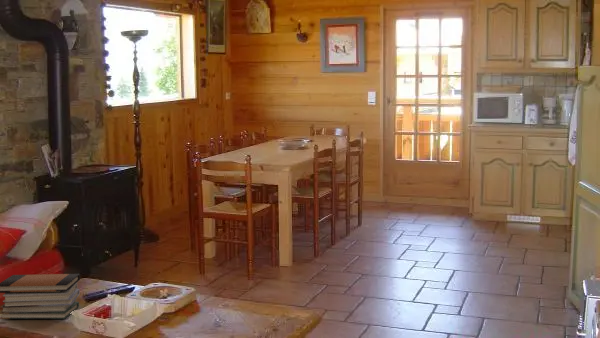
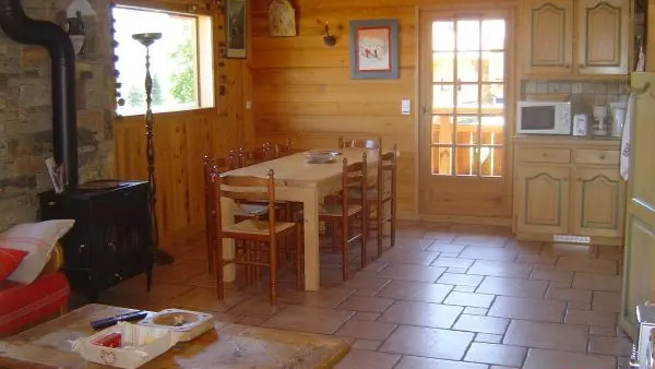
- book stack (40, 296)
